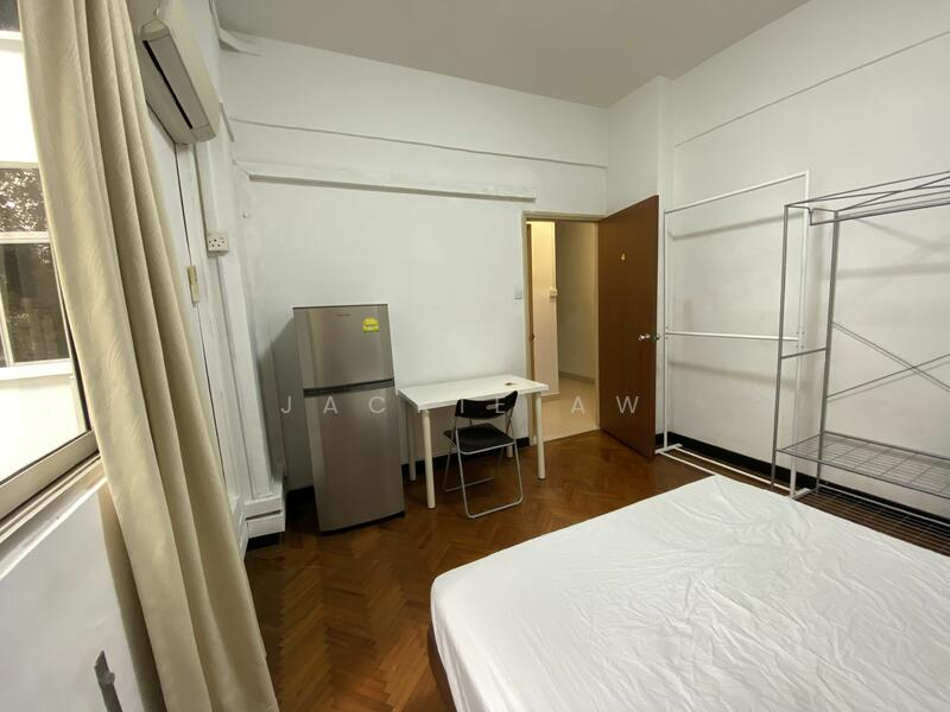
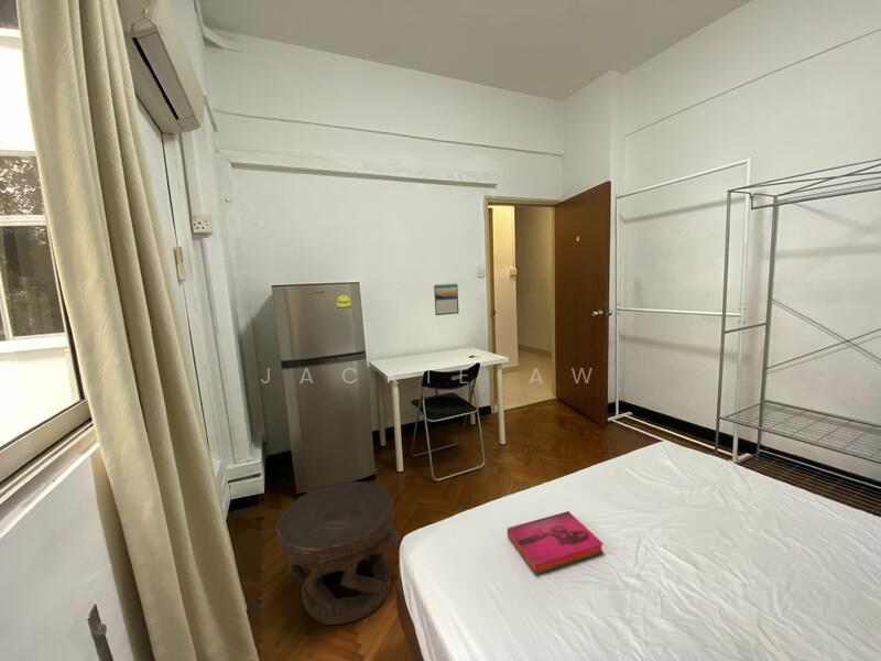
+ calendar (446, 299)
+ side table (344, 548)
+ hardback book (553, 539)
